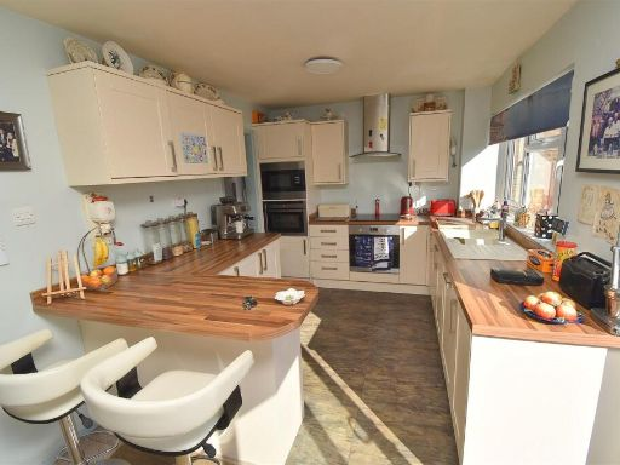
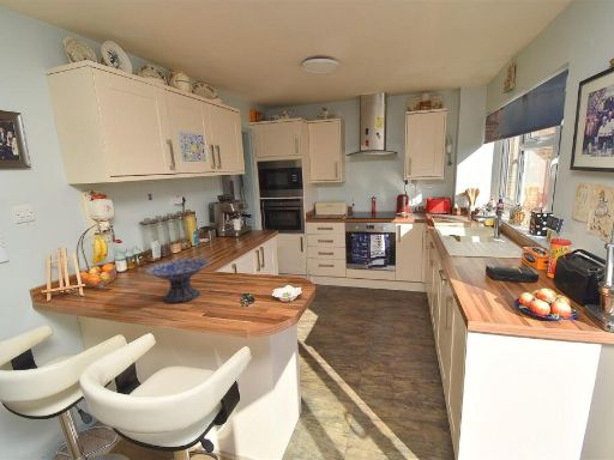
+ decorative bowl (180, 280)
